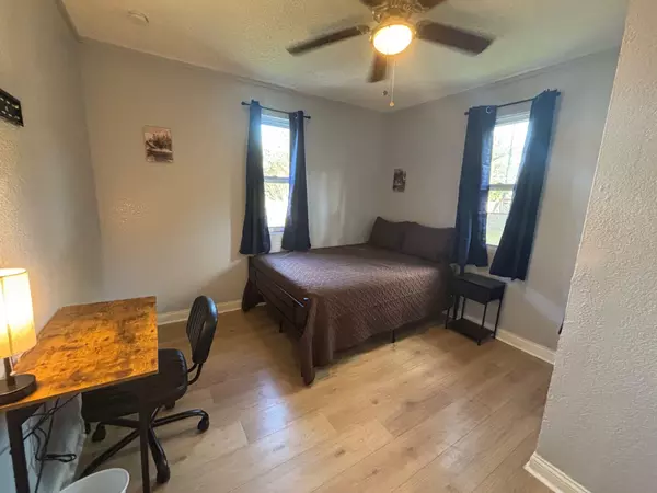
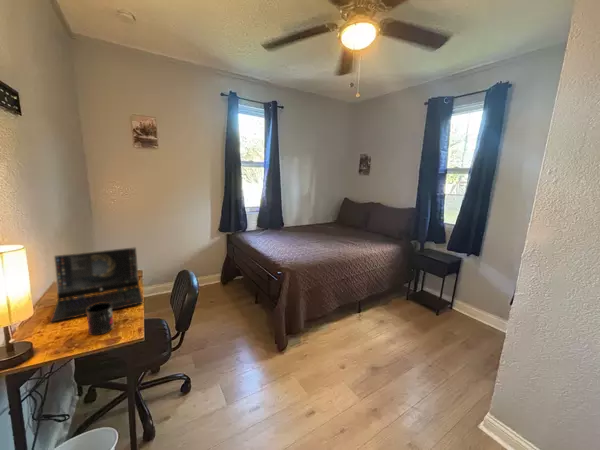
+ mug (101, 320)
+ laptop computer (99, 280)
